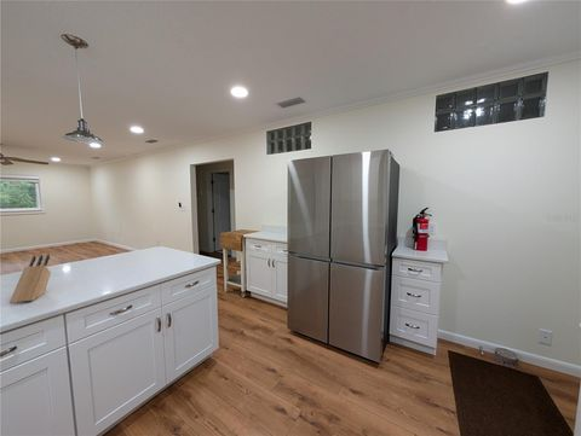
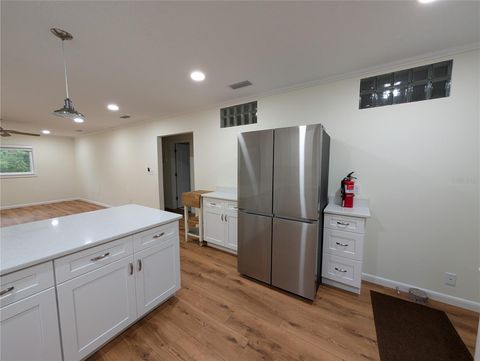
- knife block (33, 275)
